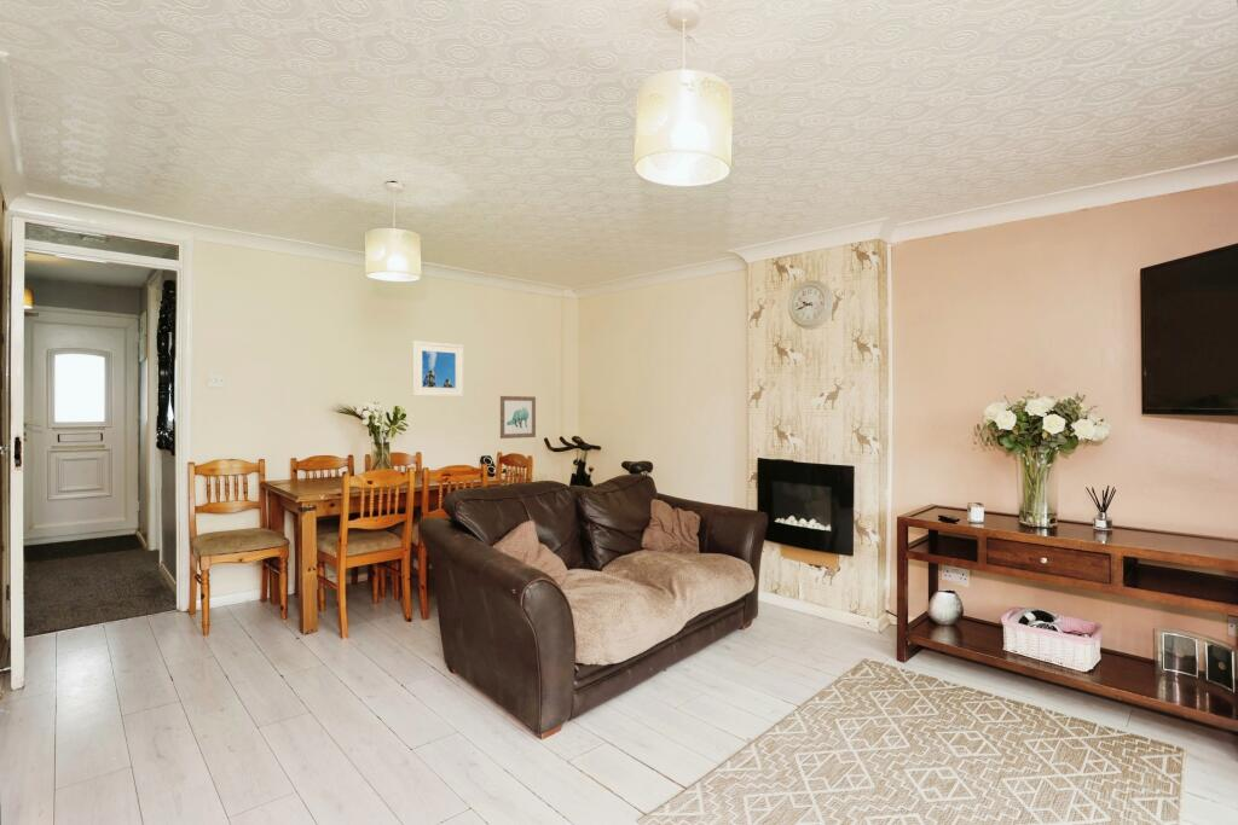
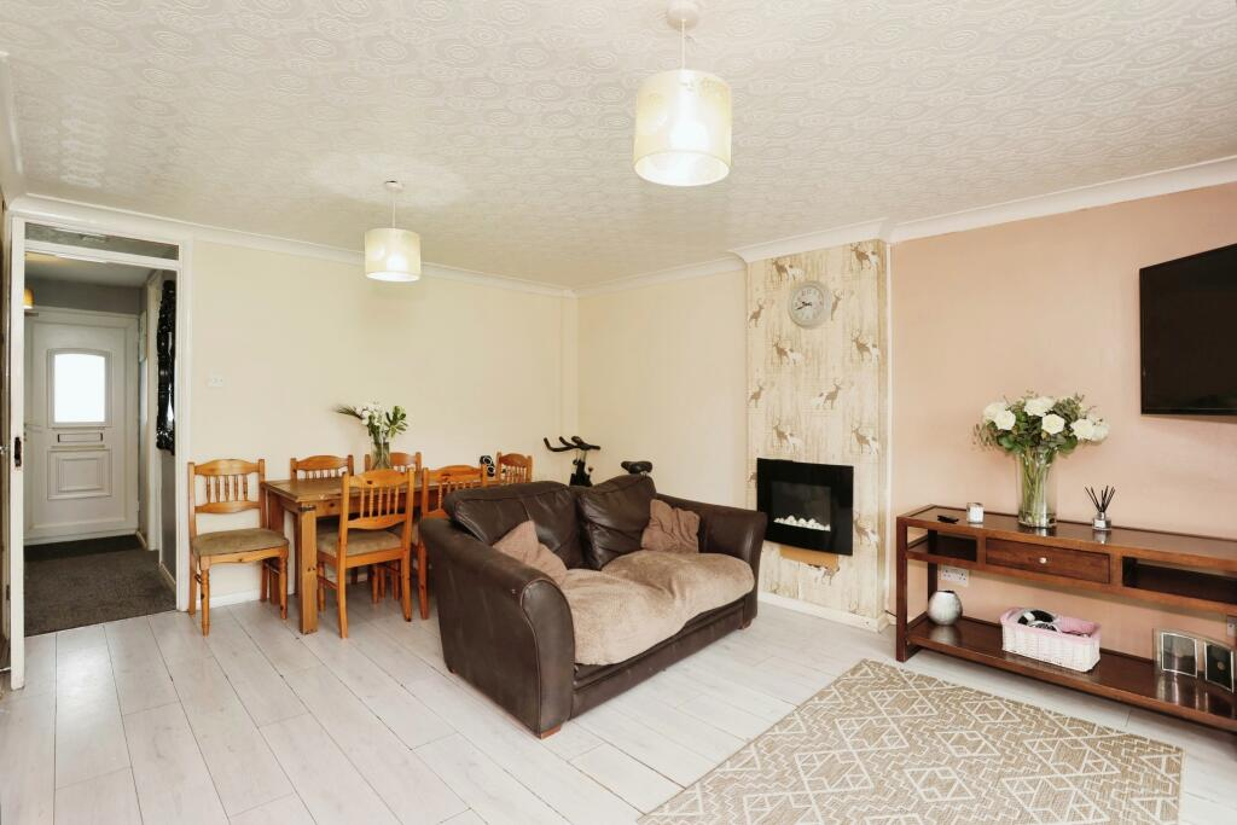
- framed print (438, 370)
- wall art (517, 417)
